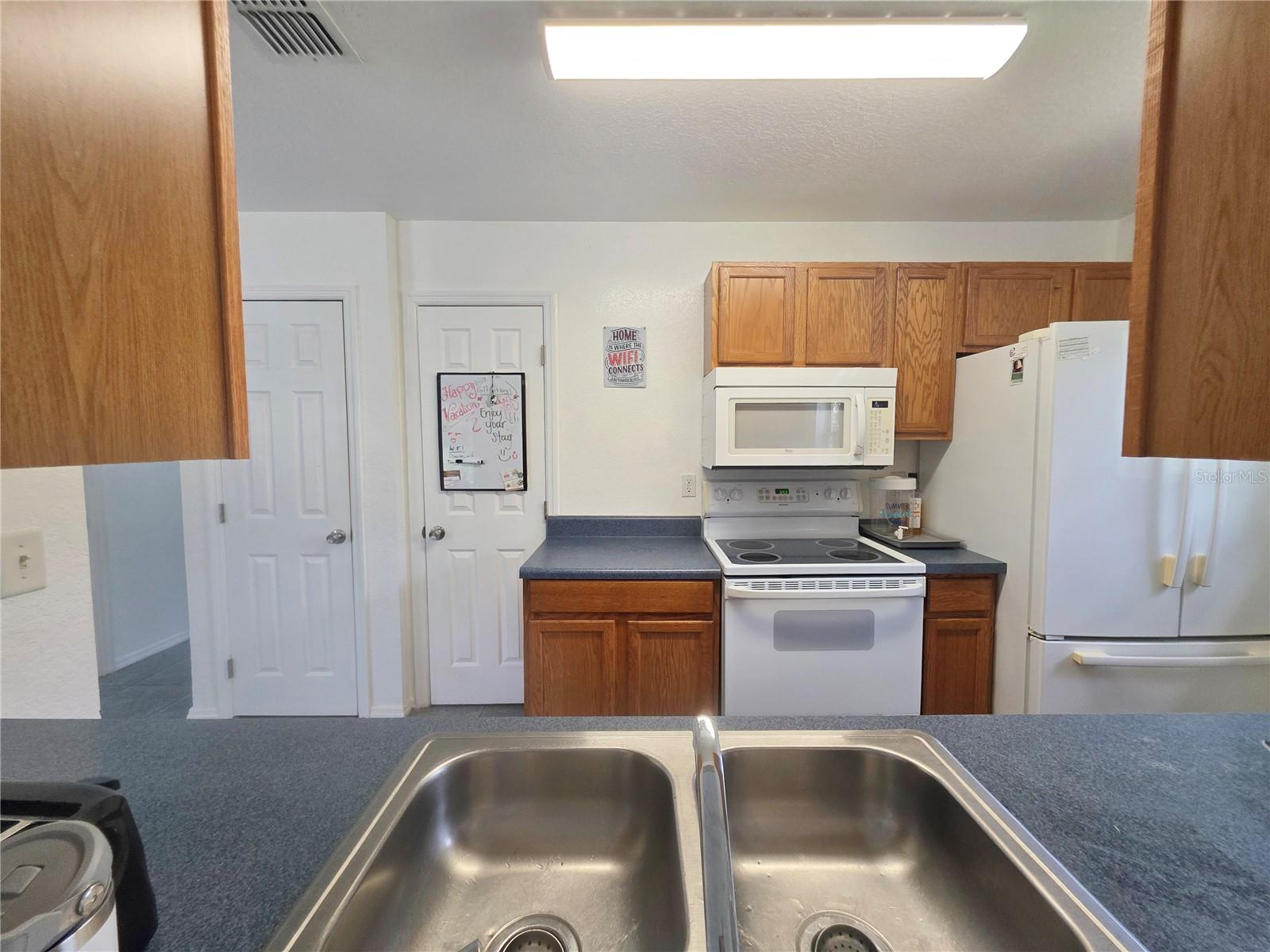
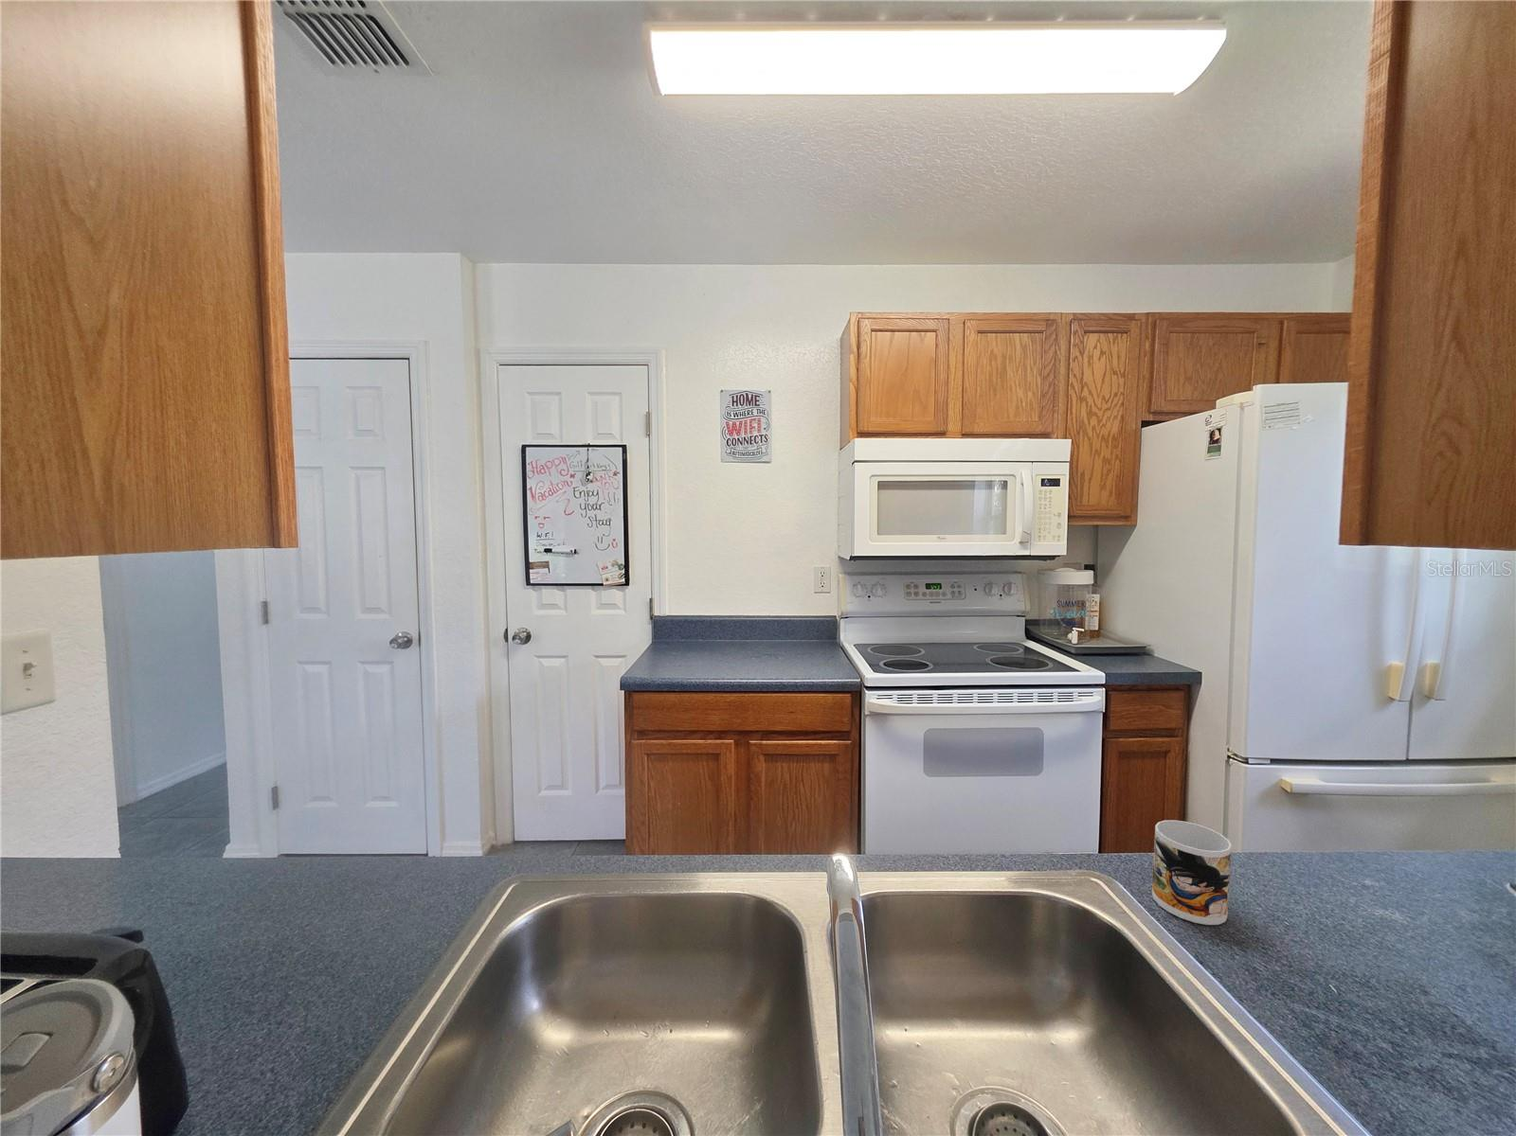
+ mug (1193, 864)
